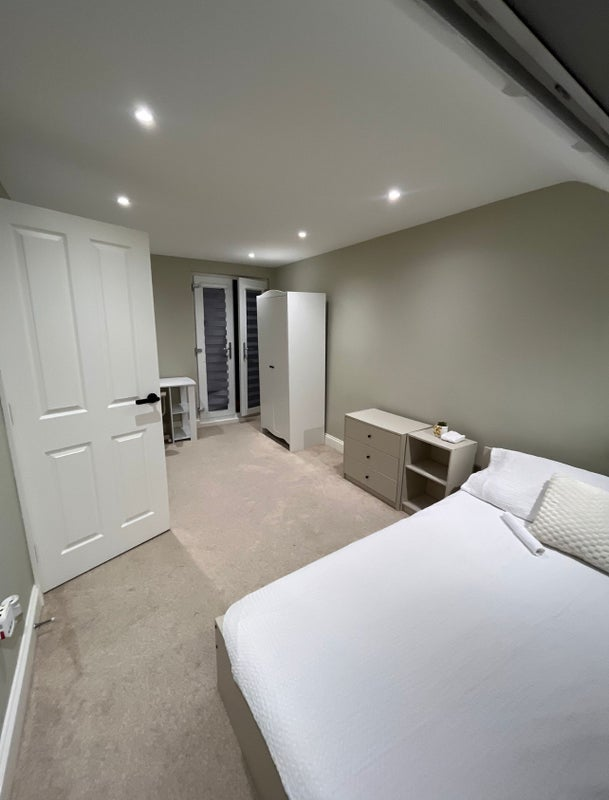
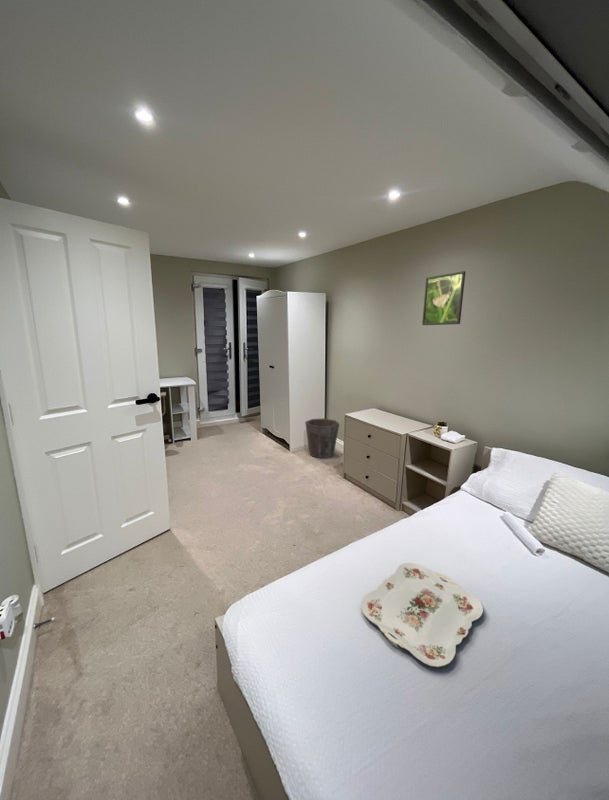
+ waste bin (321, 438)
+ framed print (442, 300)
+ serving tray (421, 606)
